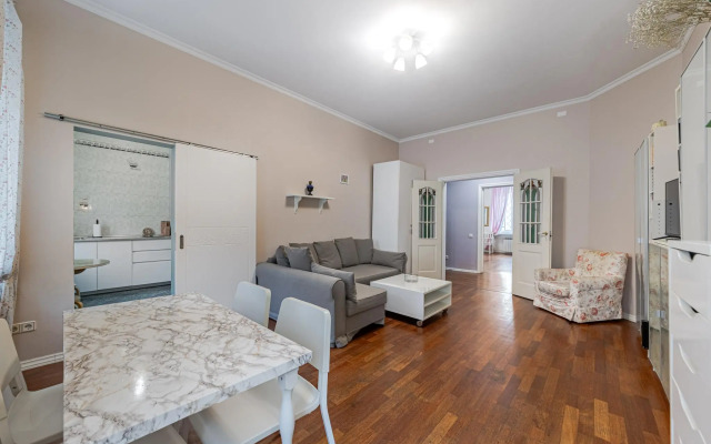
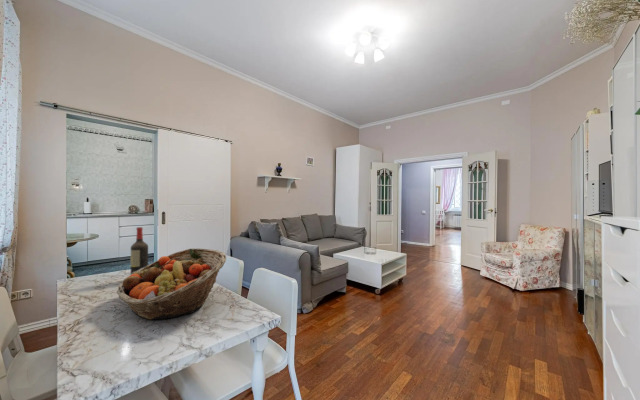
+ fruit basket (175, 278)
+ wine bottle (139, 253)
